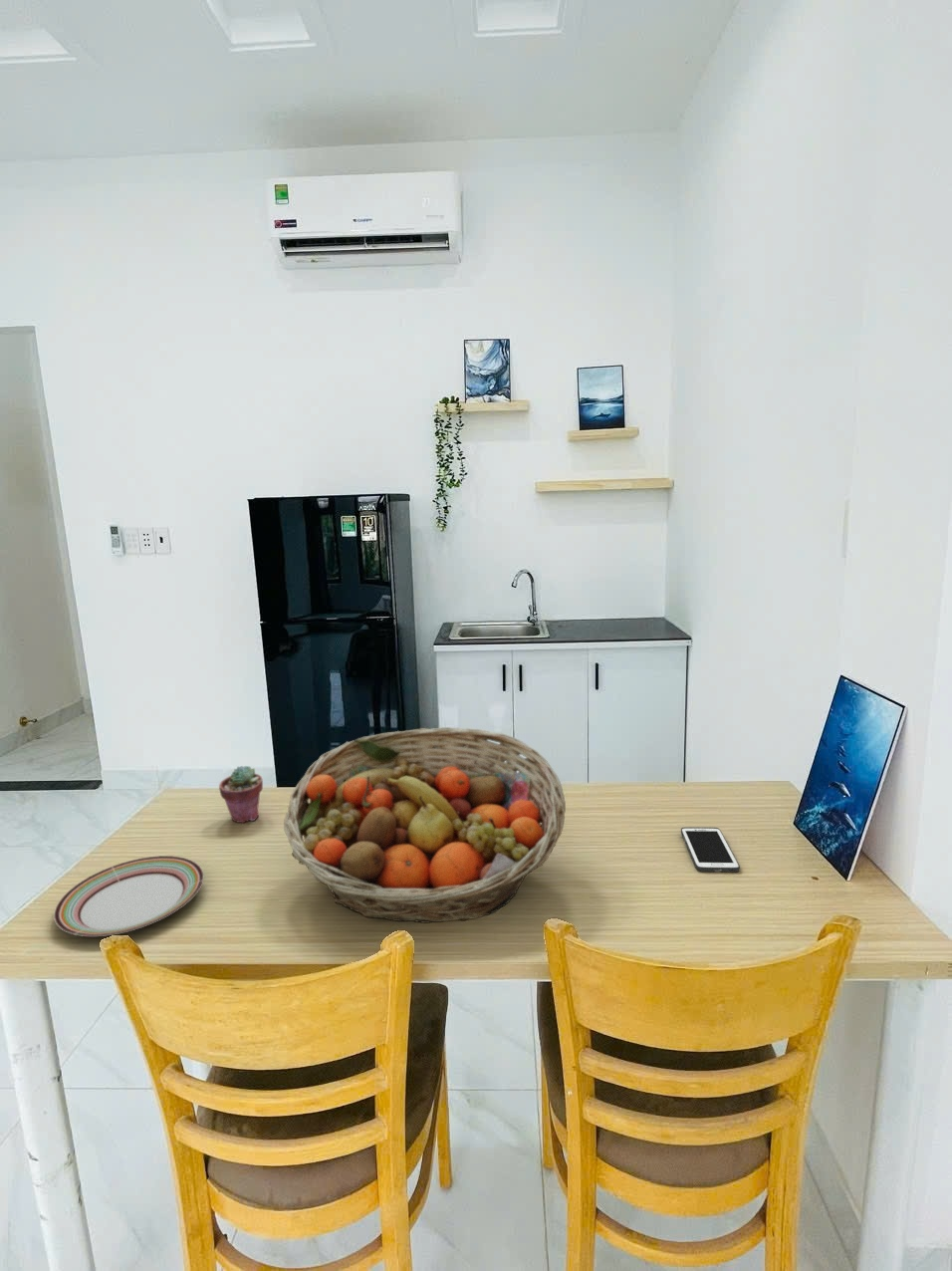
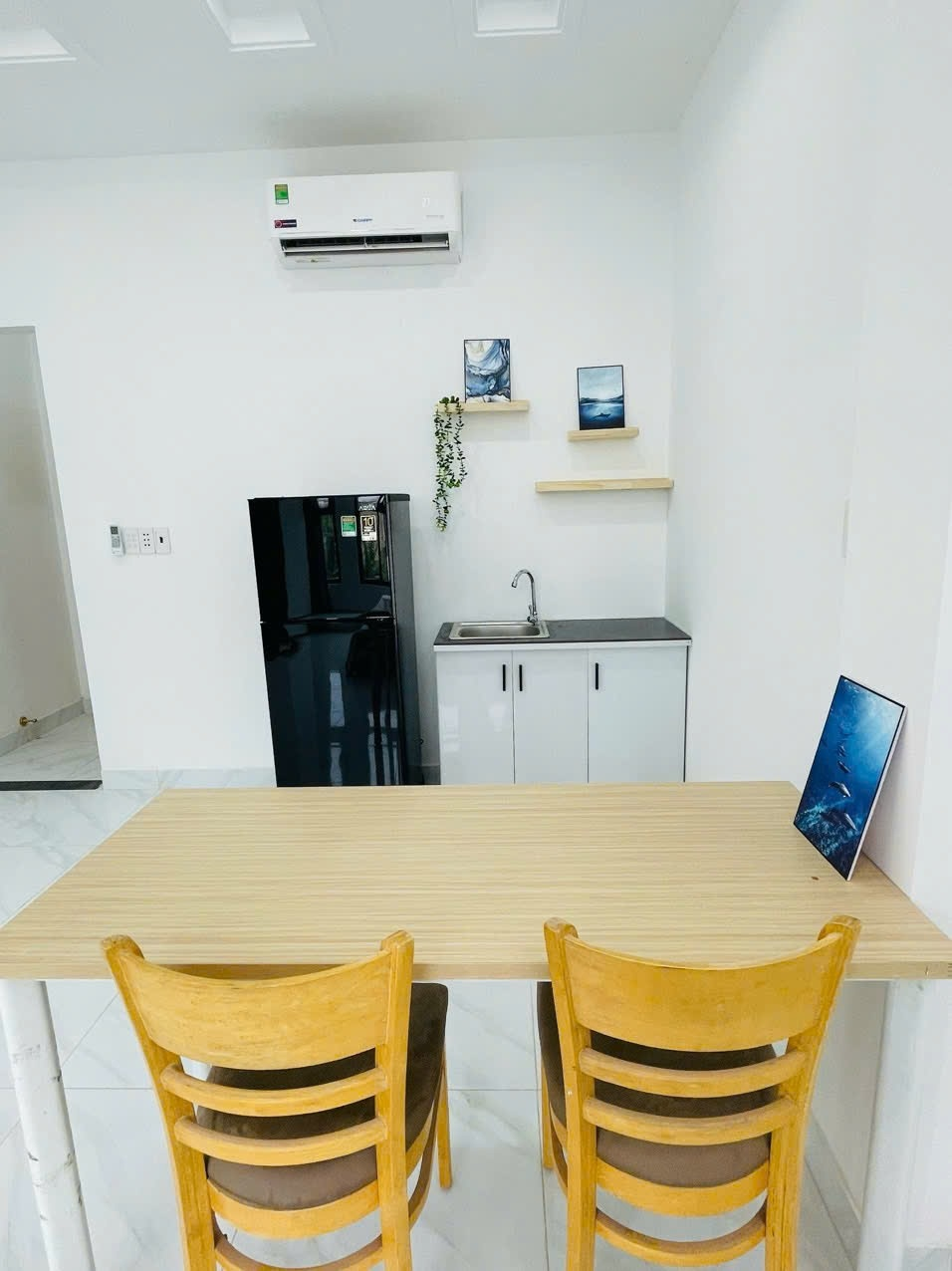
- fruit basket (425, 819)
- cell phone (708, 849)
- plate (132, 896)
- potted succulent (242, 791)
